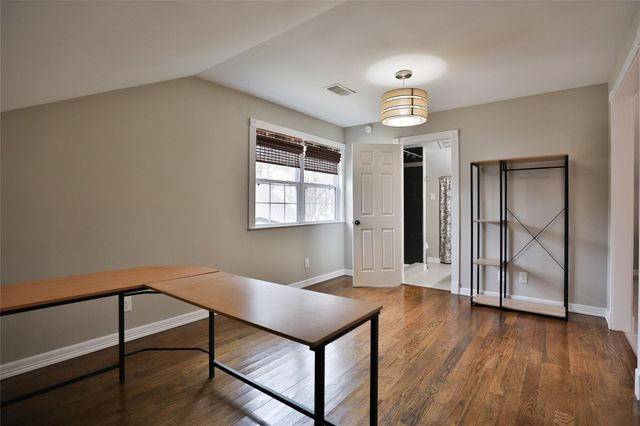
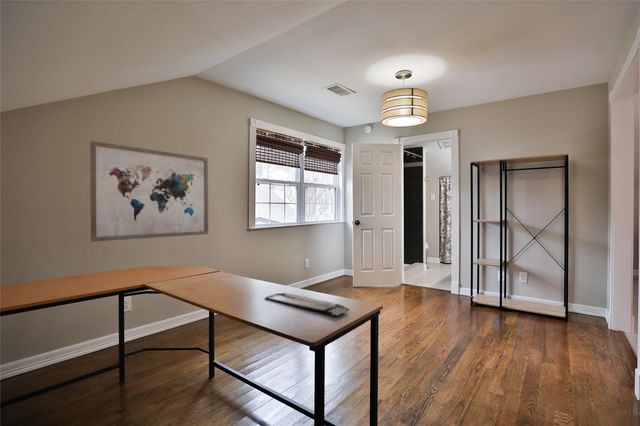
+ wall art (157, 194)
+ keyboard (305, 302)
